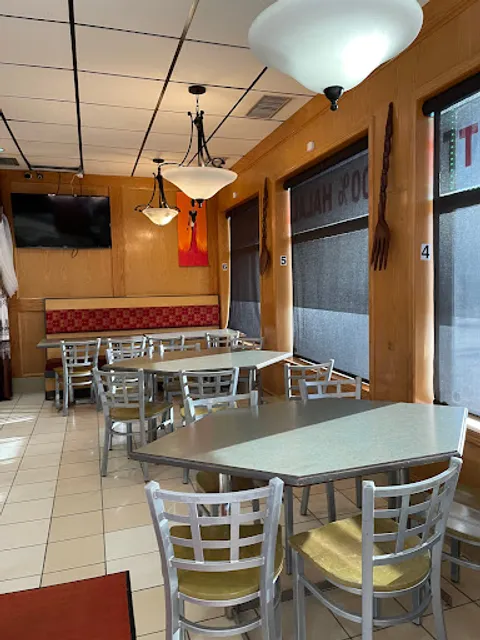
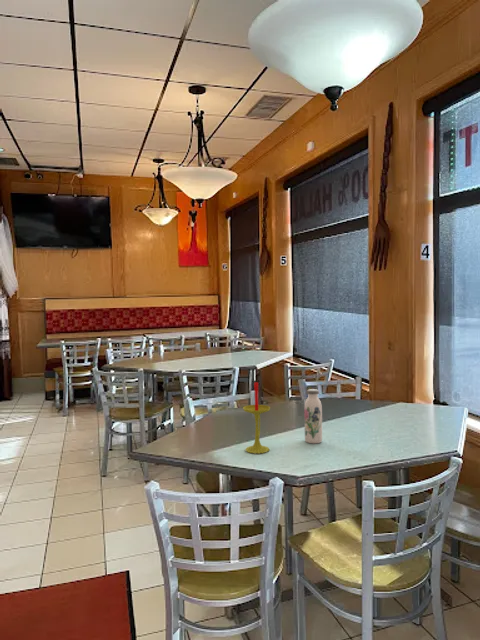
+ candle (256, 415)
+ water bottle (313, 415)
